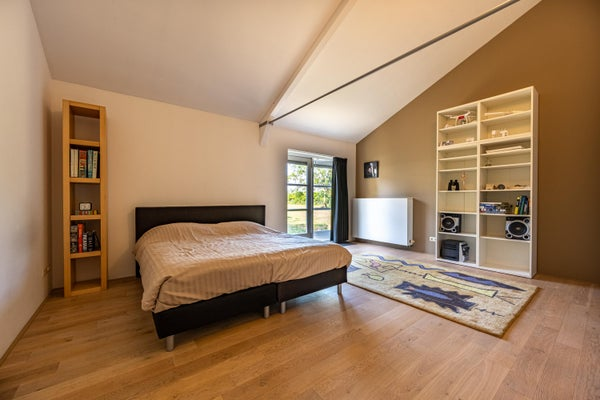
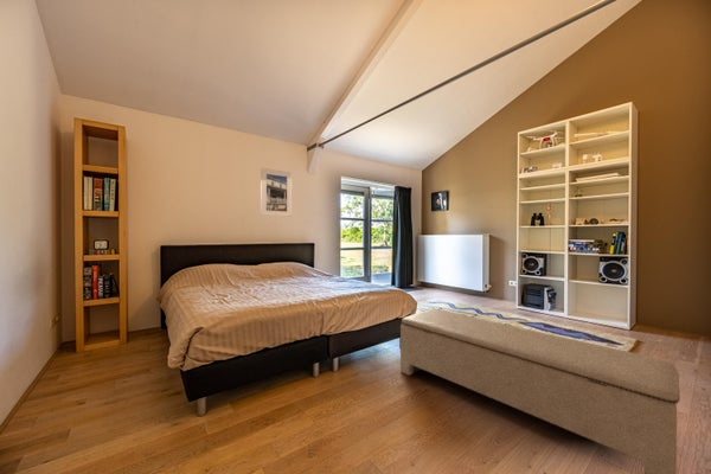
+ bench (508, 366)
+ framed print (276, 193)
